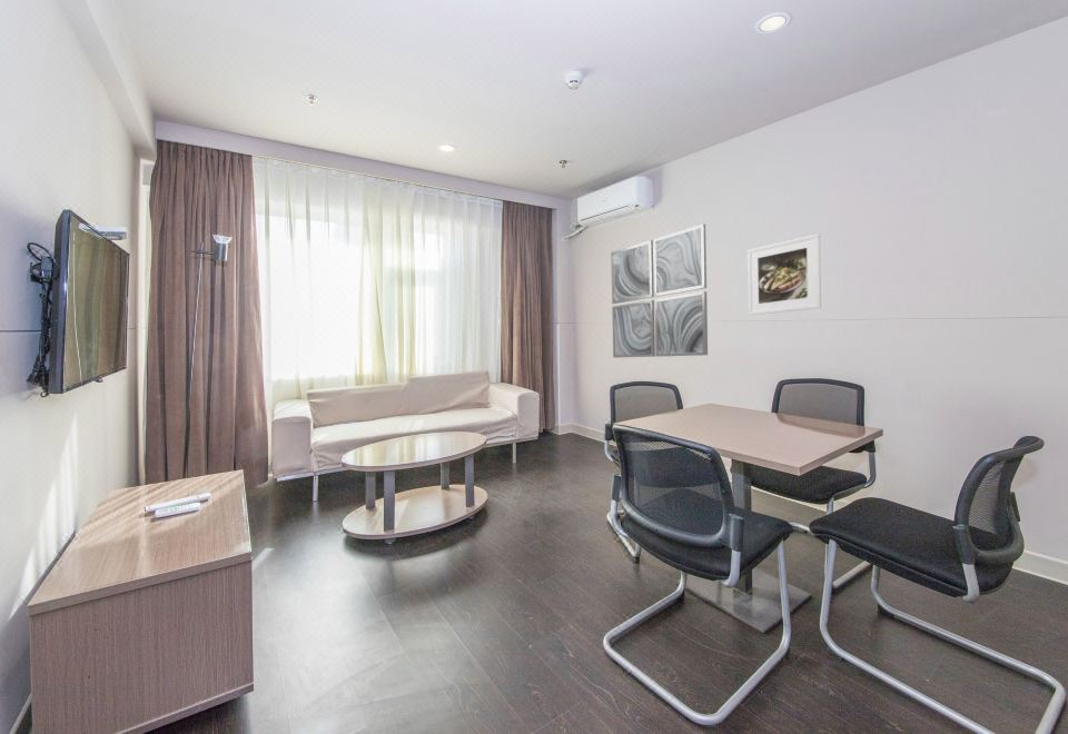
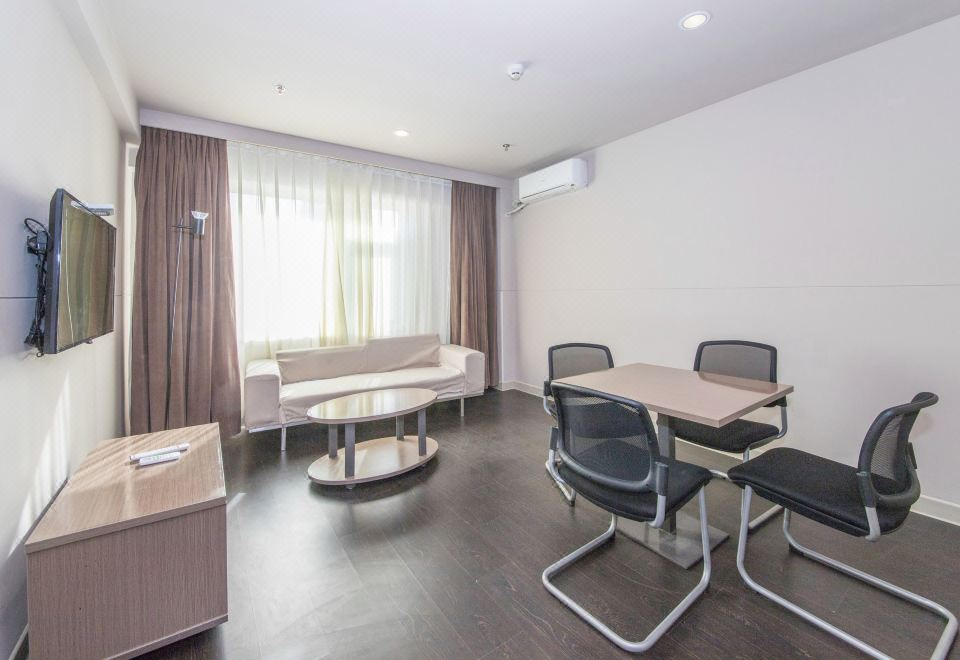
- wall art (654, 299)
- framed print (781, 277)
